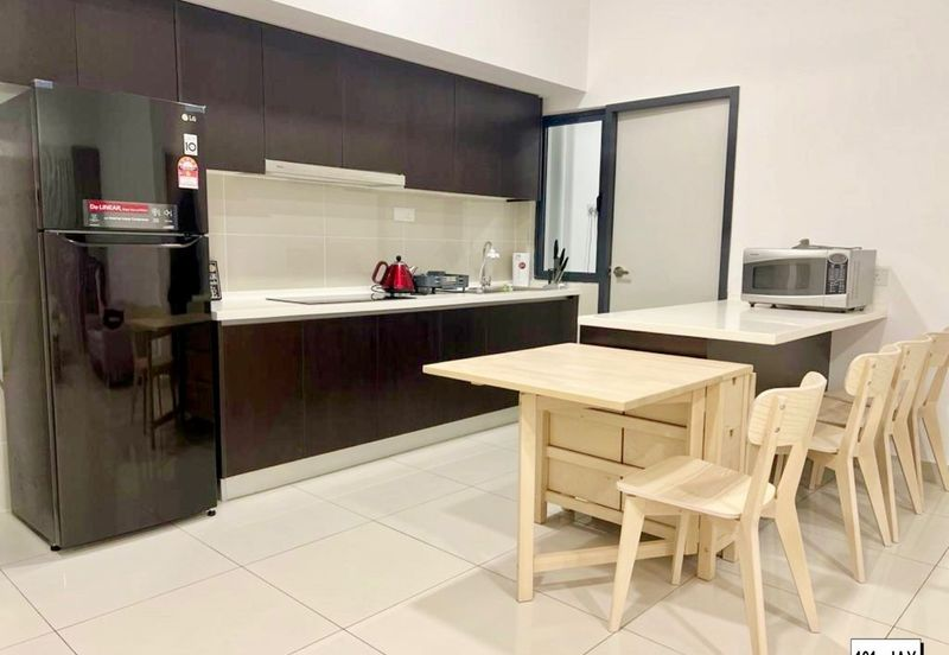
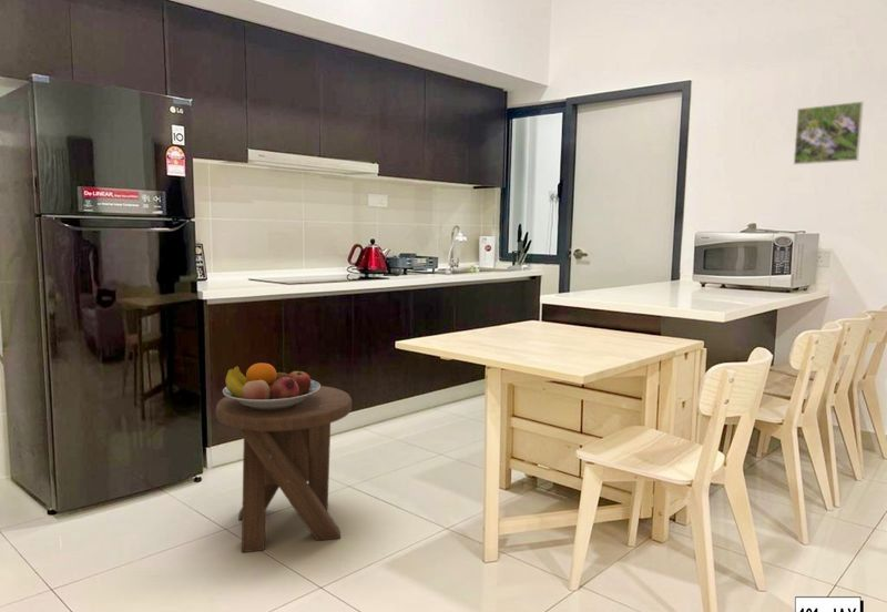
+ fruit bowl (272, 382)
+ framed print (827, 134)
+ music stool (286, 462)
